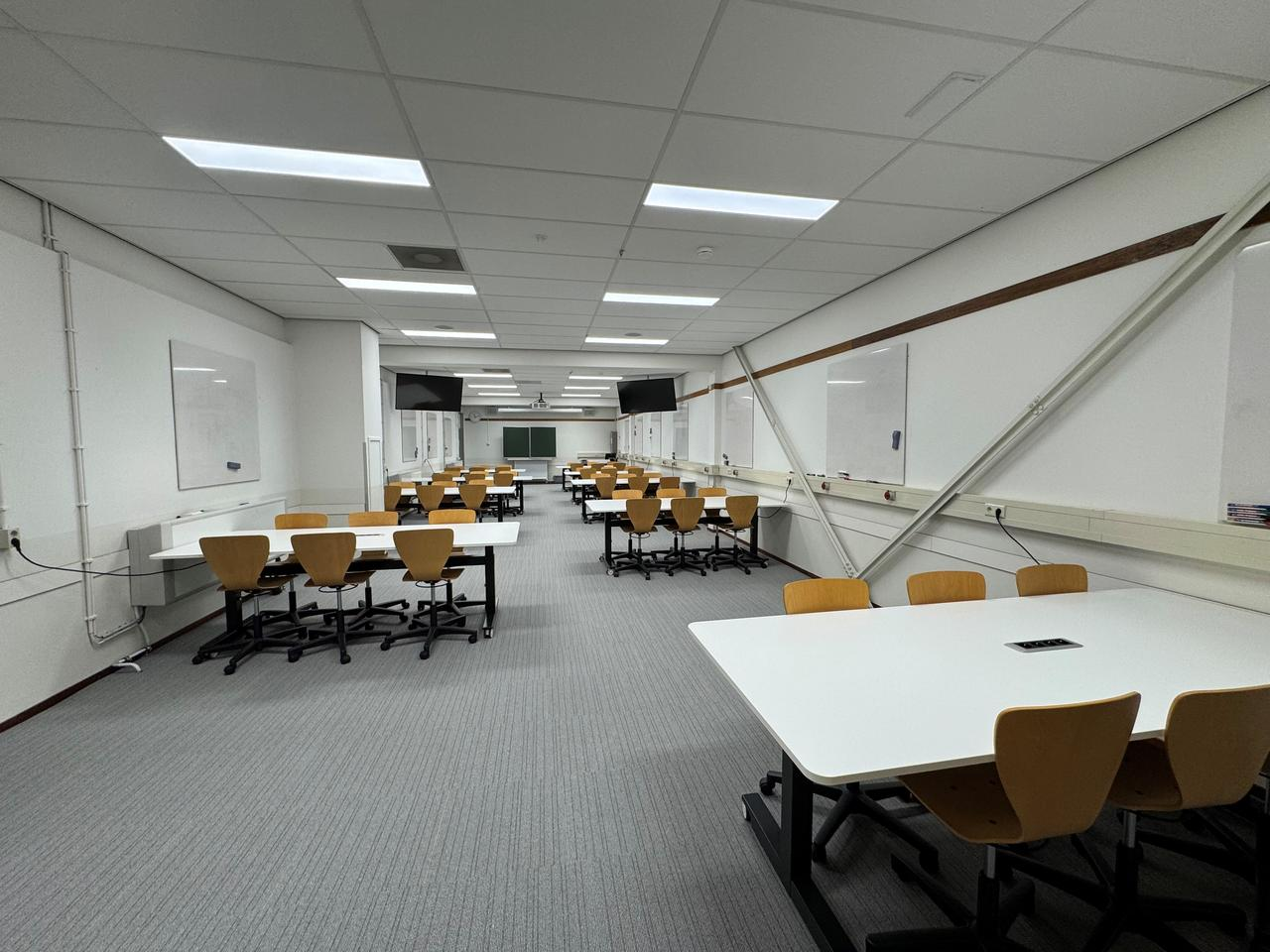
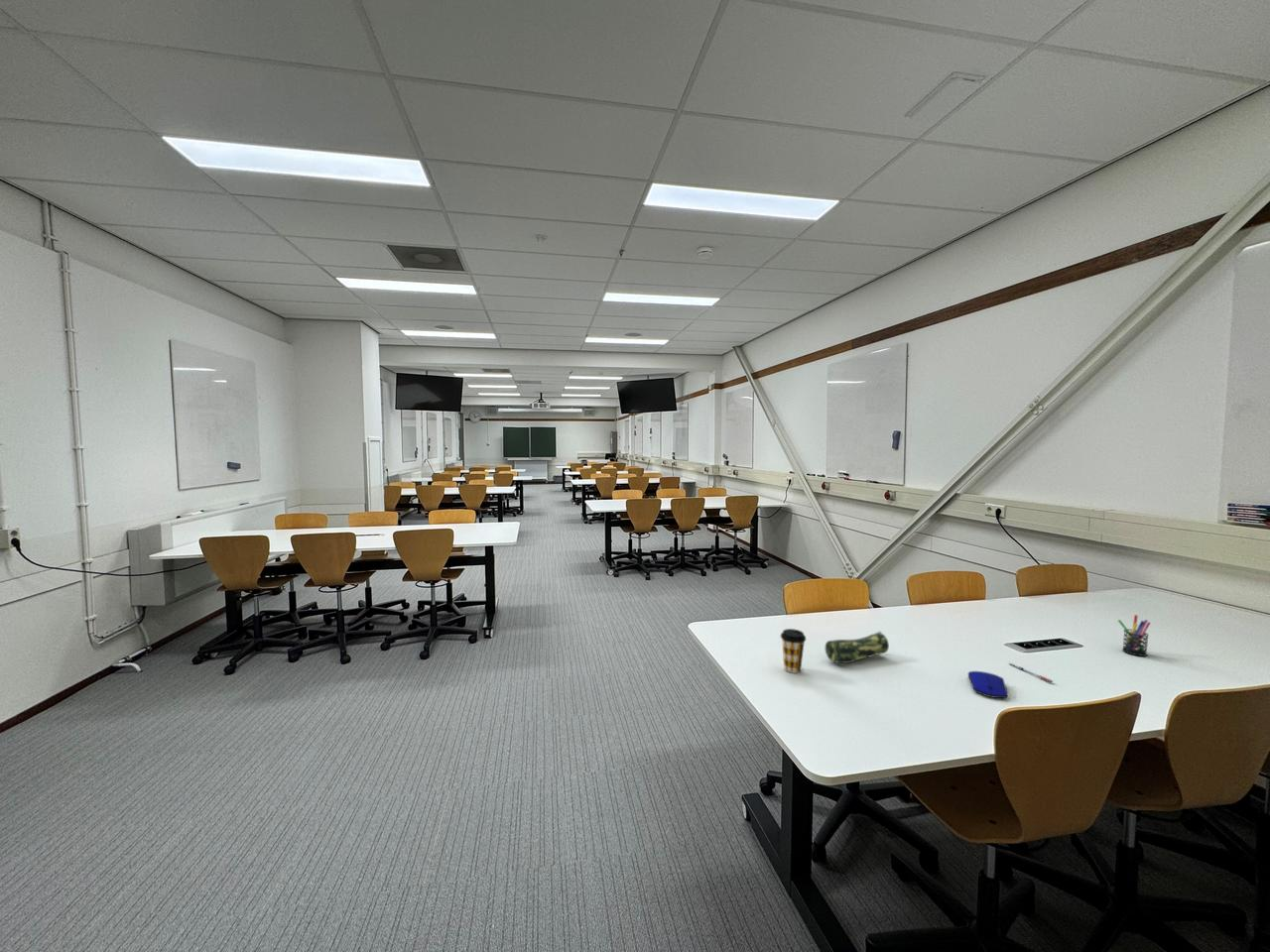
+ coffee cup (793, 651)
+ pencil case (857, 647)
+ computer mouse (987, 682)
+ pen (1029, 671)
+ pen holder (1132, 634)
